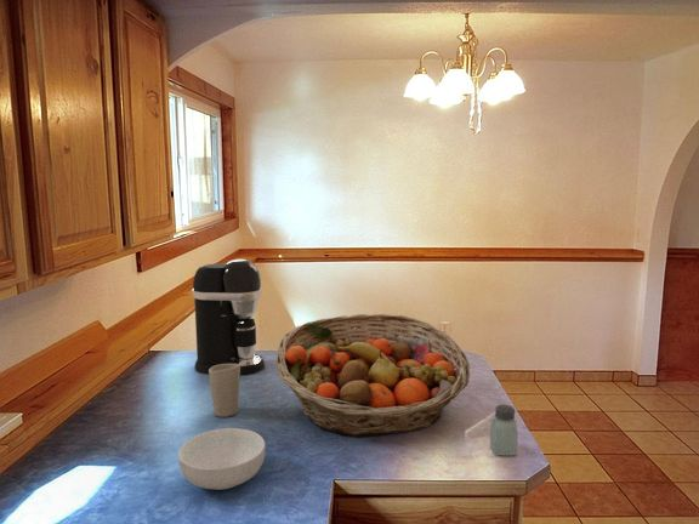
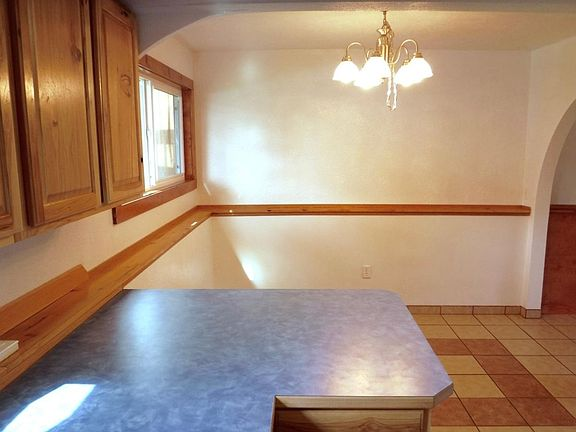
- fruit basket (371, 370)
- cereal bowl (222, 462)
- saltshaker (504, 428)
- cup (225, 388)
- coffee maker (227, 313)
